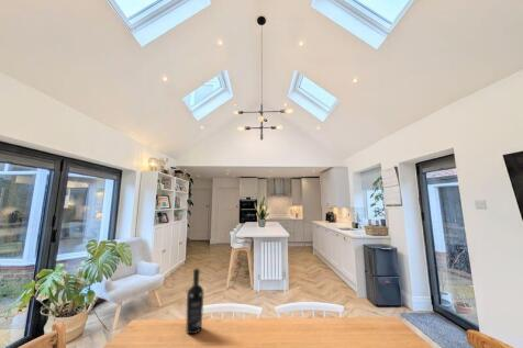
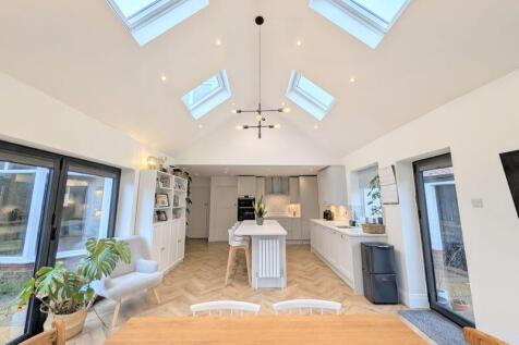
- wine bottle (194, 299)
